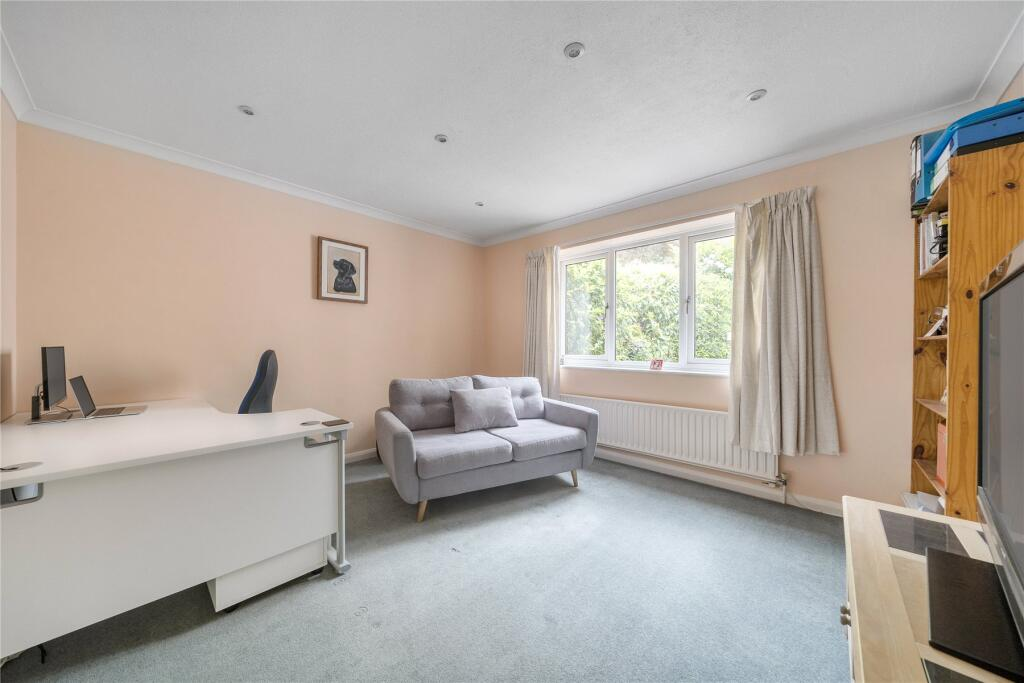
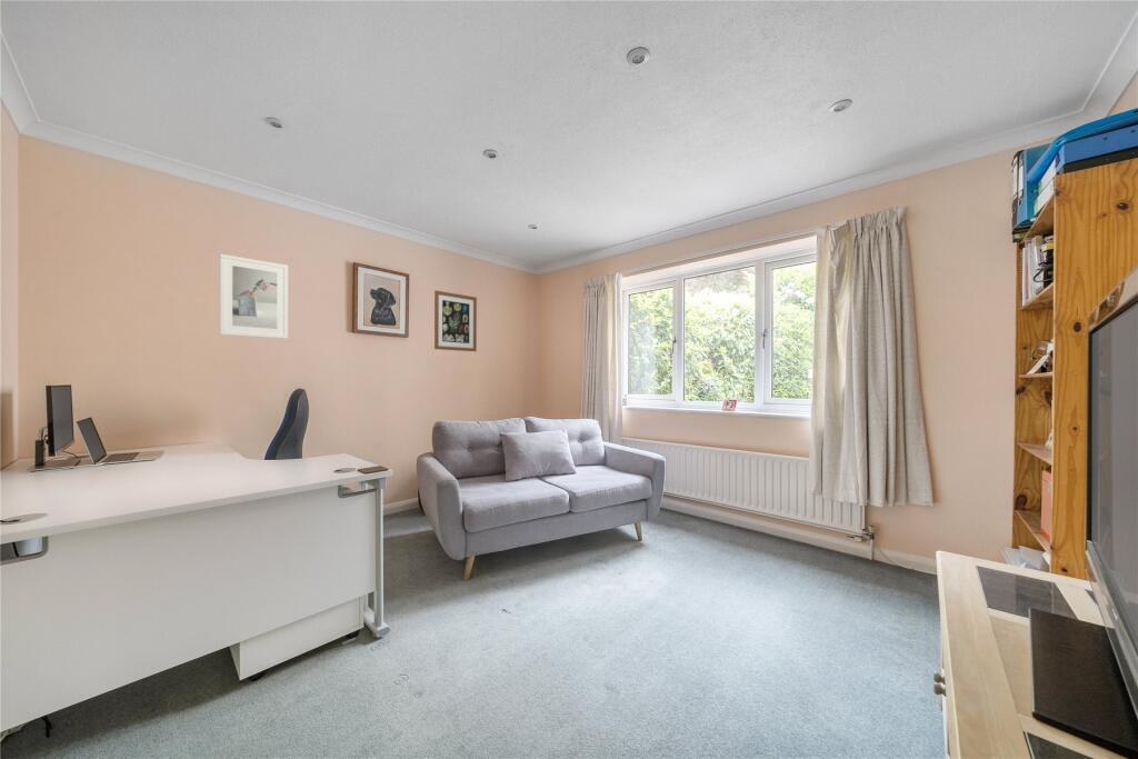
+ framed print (254, 298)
+ wall art (456, 322)
